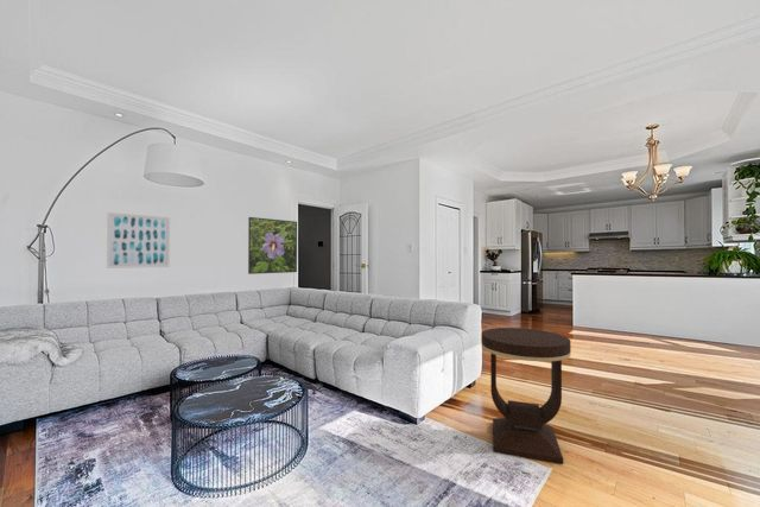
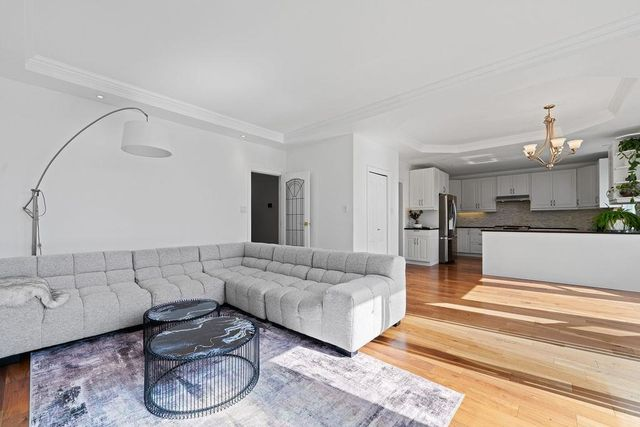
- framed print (273, 246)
- side table (519, 401)
- wall art (140, 241)
